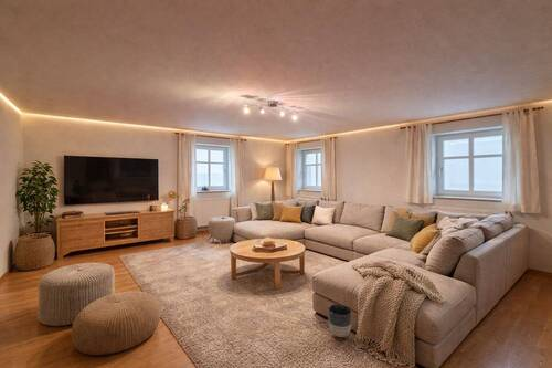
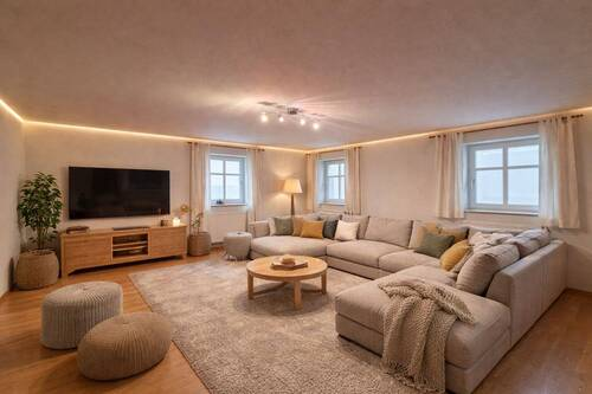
- planter (339, 322)
